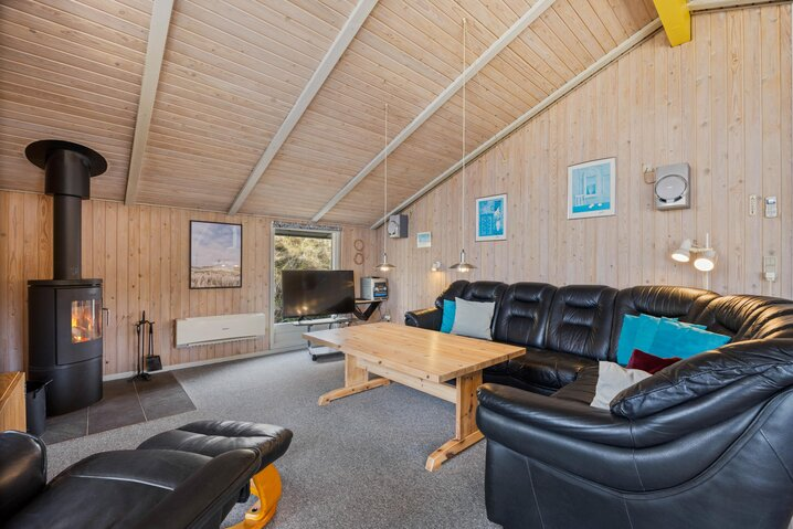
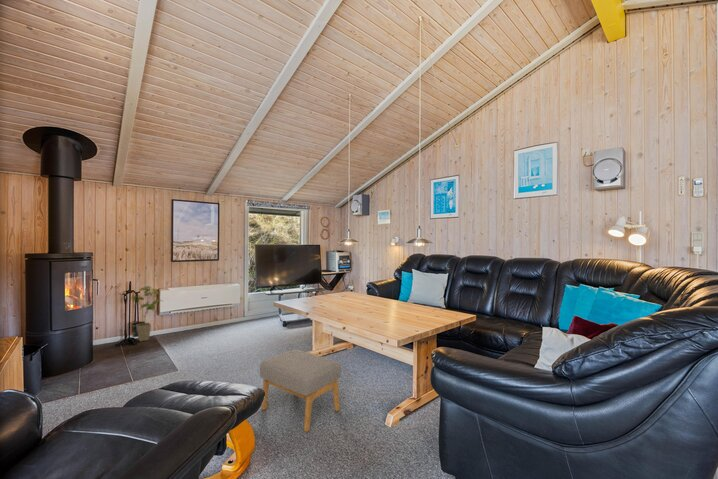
+ footstool (300, 384)
+ house plant (147, 312)
